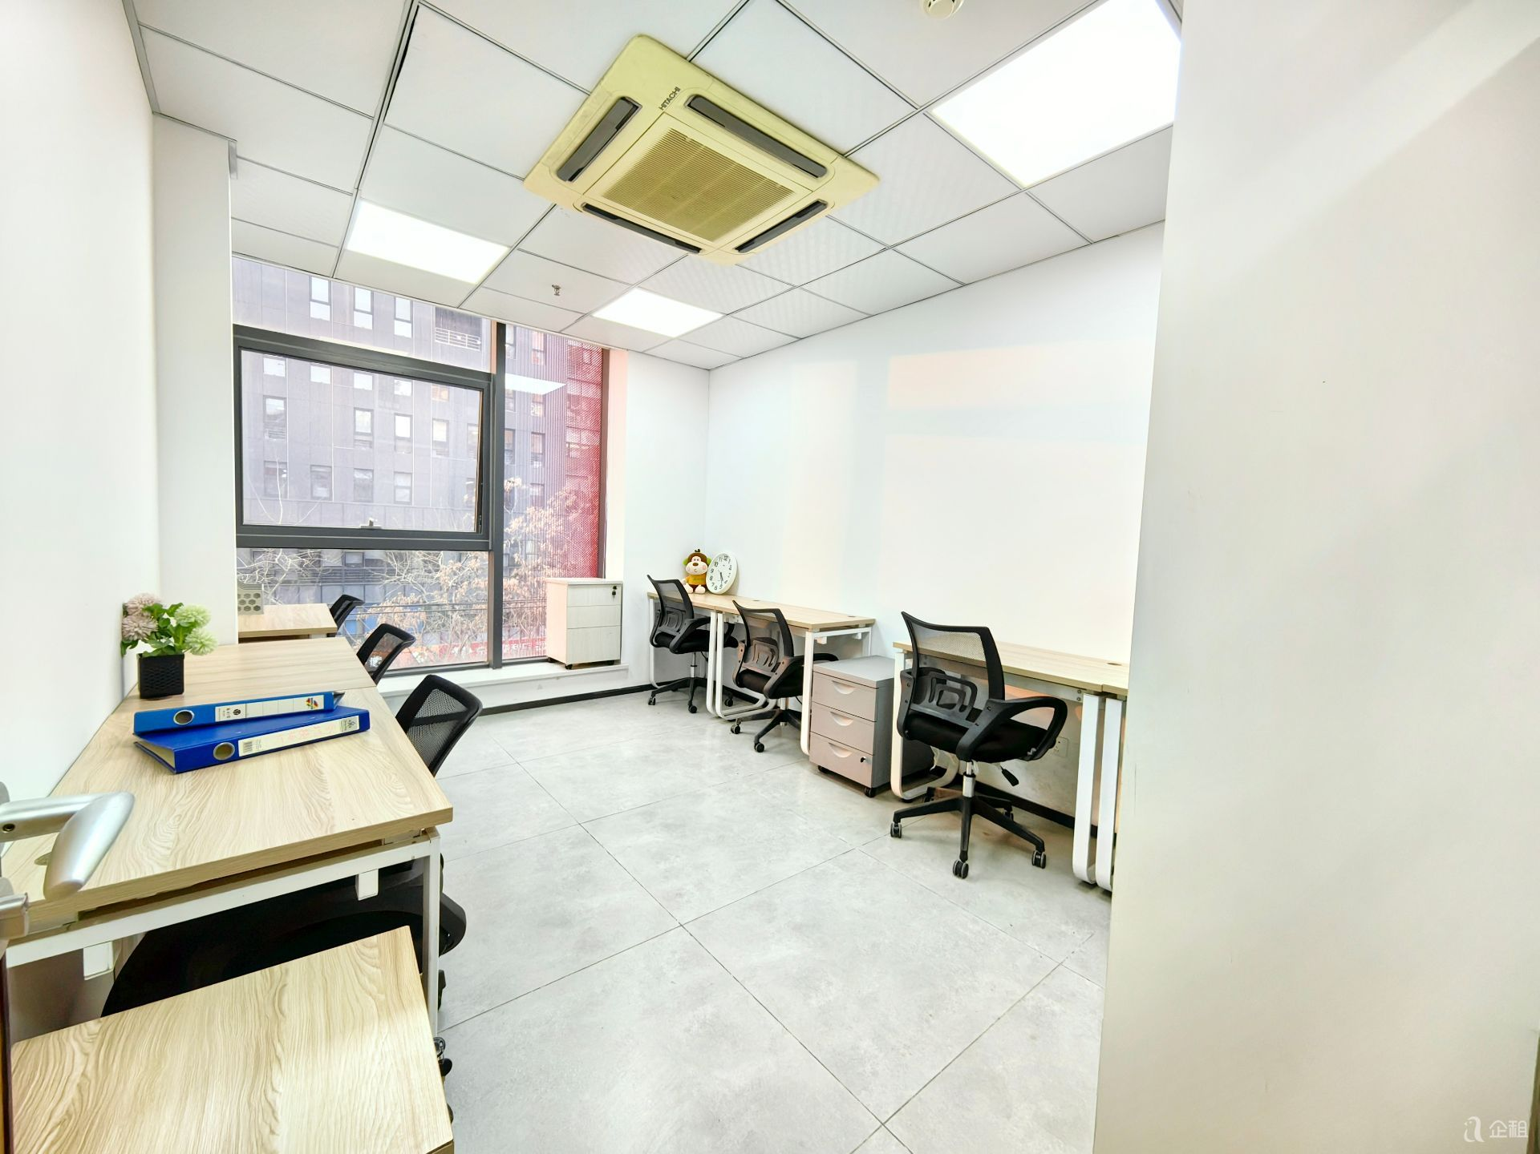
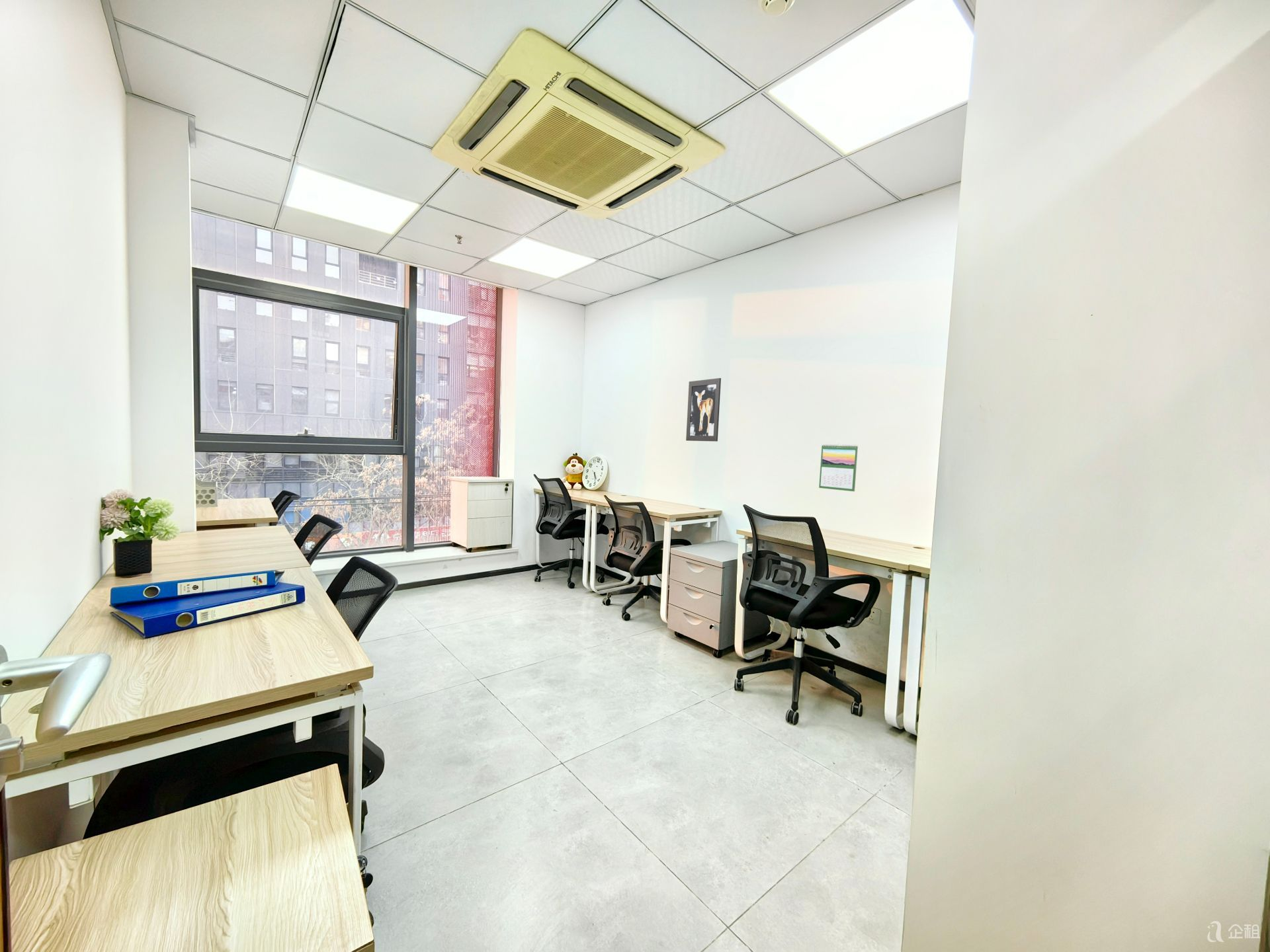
+ calendar (837, 466)
+ wall art (702, 411)
